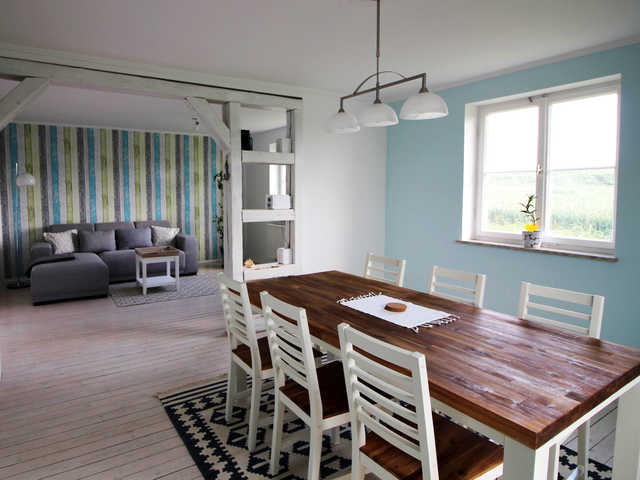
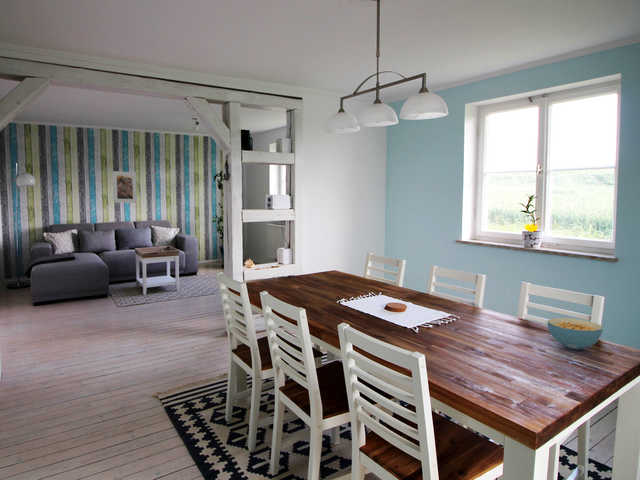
+ cereal bowl (574, 335)
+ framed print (124, 187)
